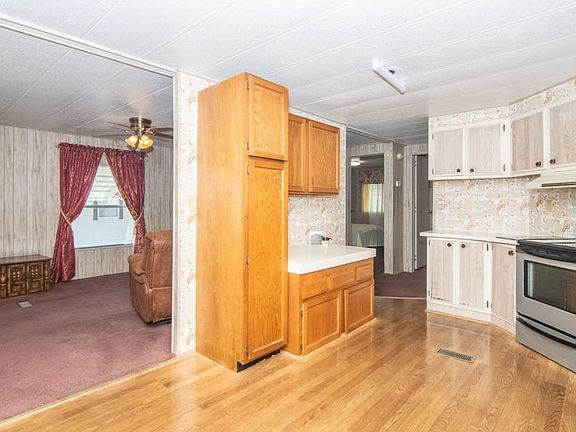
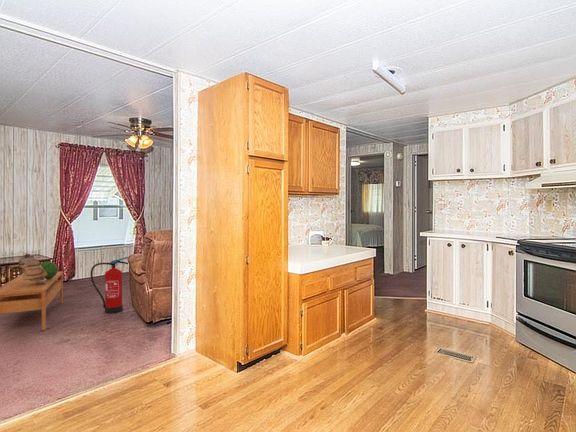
+ decorative ball (47, 270)
+ stack of books (36, 268)
+ coffee table (32, 298)
+ fire extinguisher (109, 283)
